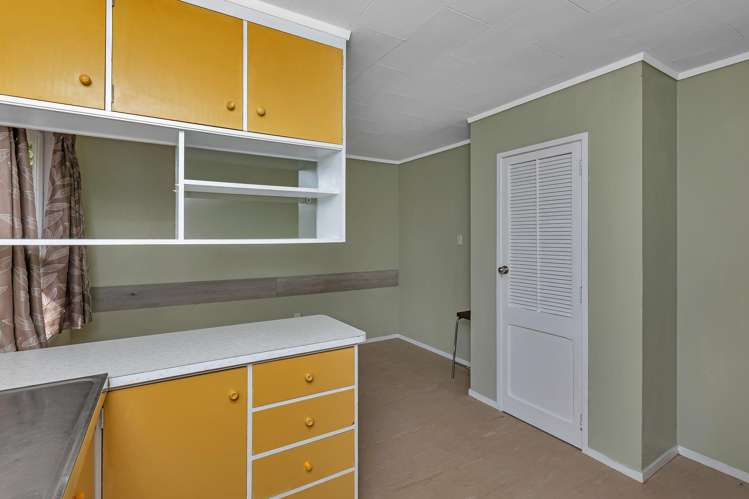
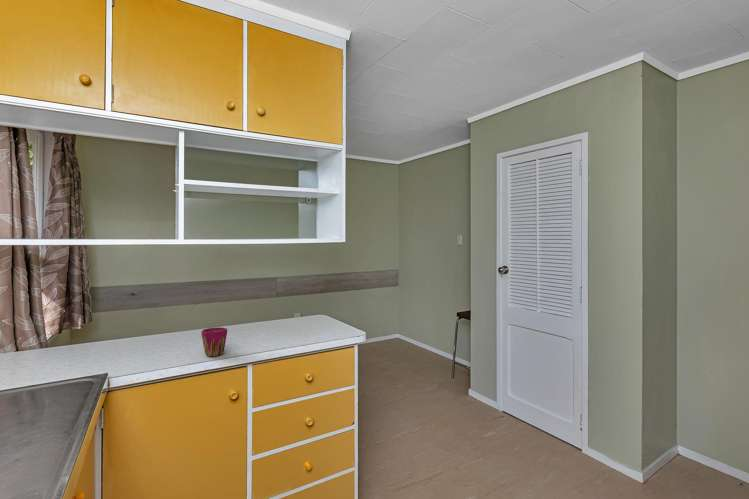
+ cup (214, 341)
